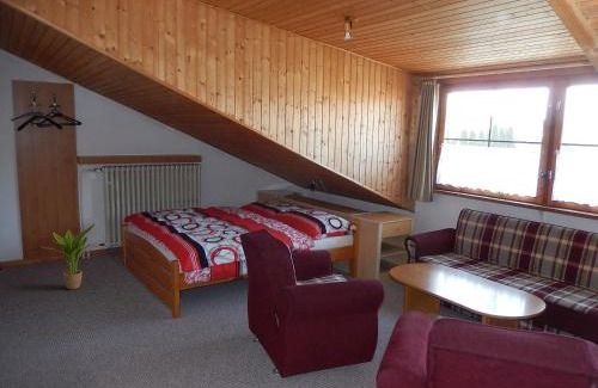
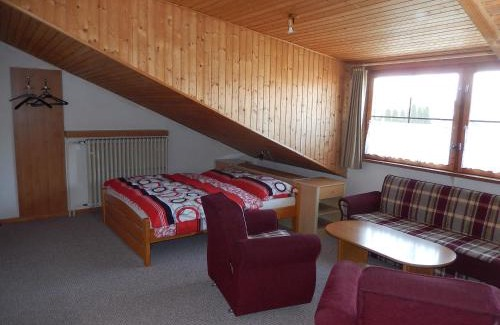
- potted plant (71, 255)
